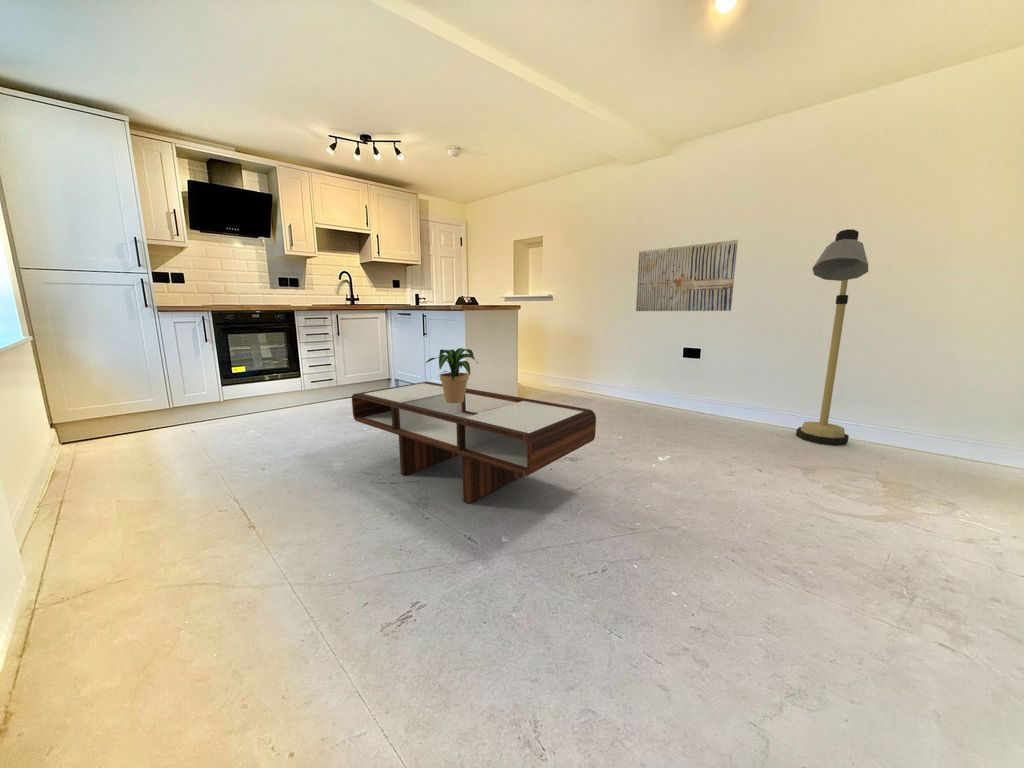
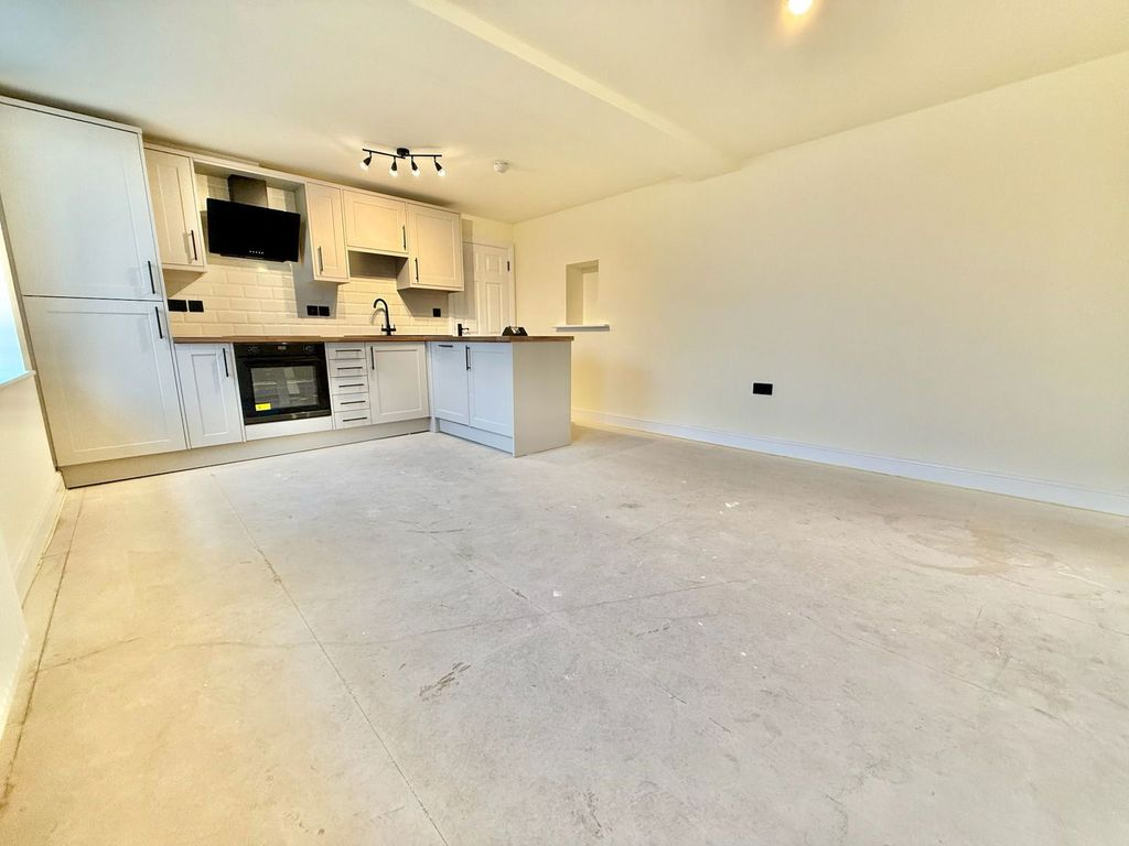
- coffee table (462, 437)
- potted plant (454, 374)
- floor lamp (832, 342)
- wall art (681, 279)
